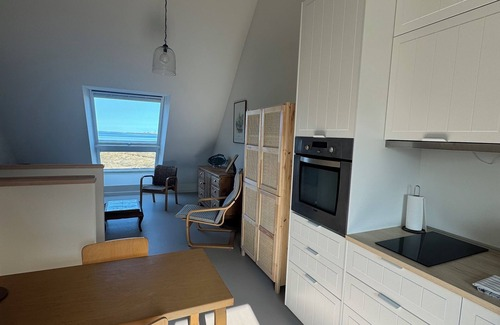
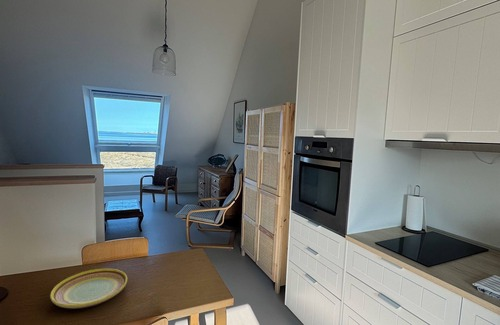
+ plate (91, 288)
